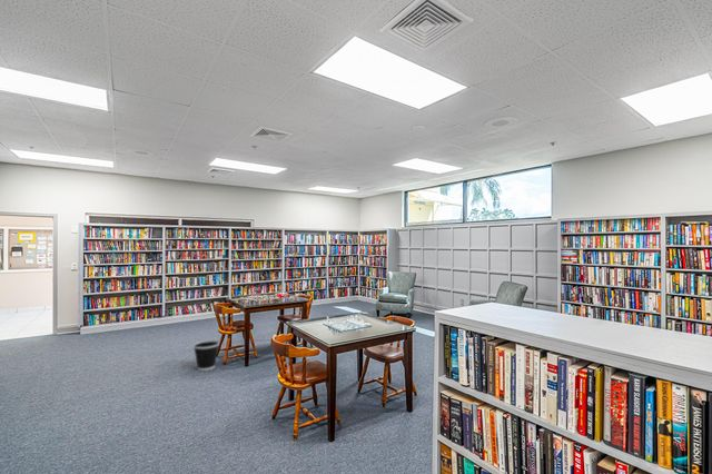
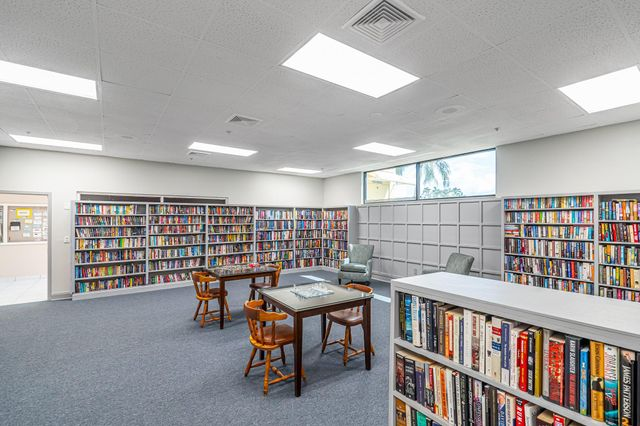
- wastebasket (206, 355)
